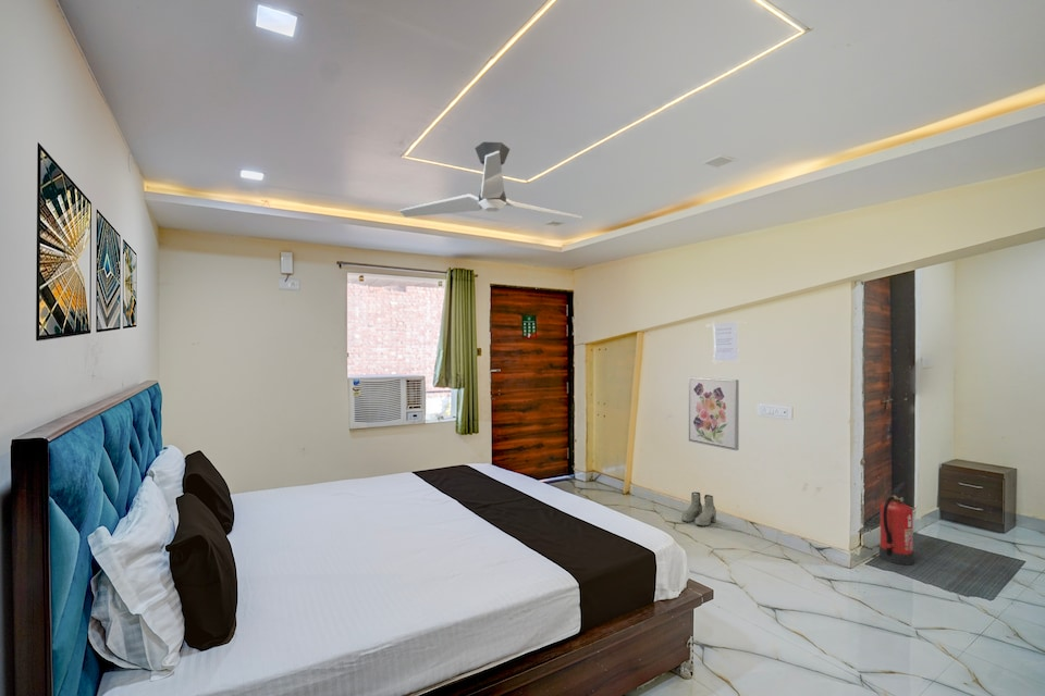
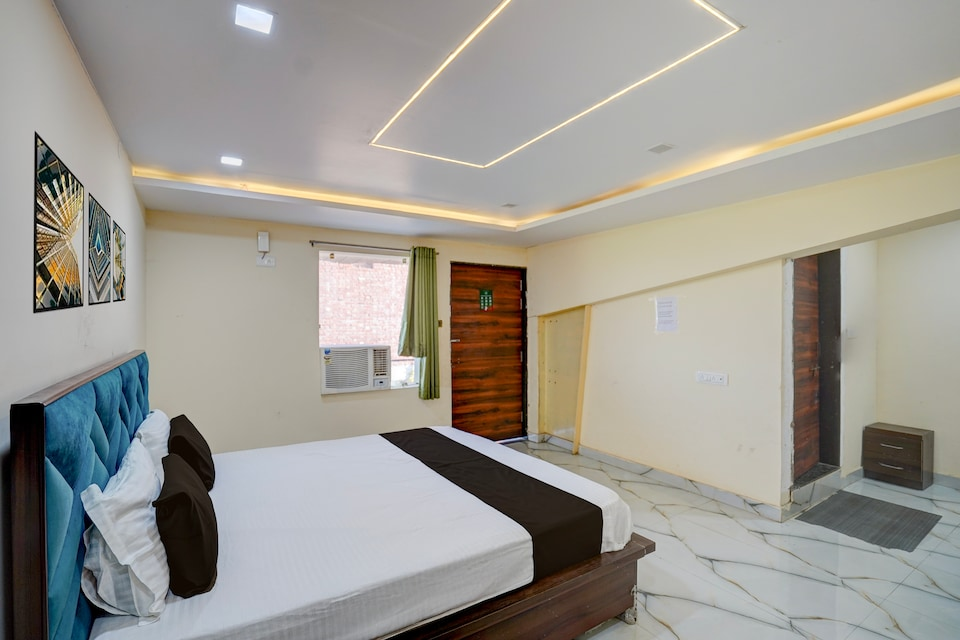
- wall art (712, 411)
- boots (699, 508)
- ceiling fan (492, 169)
- fire extinguisher (895, 522)
